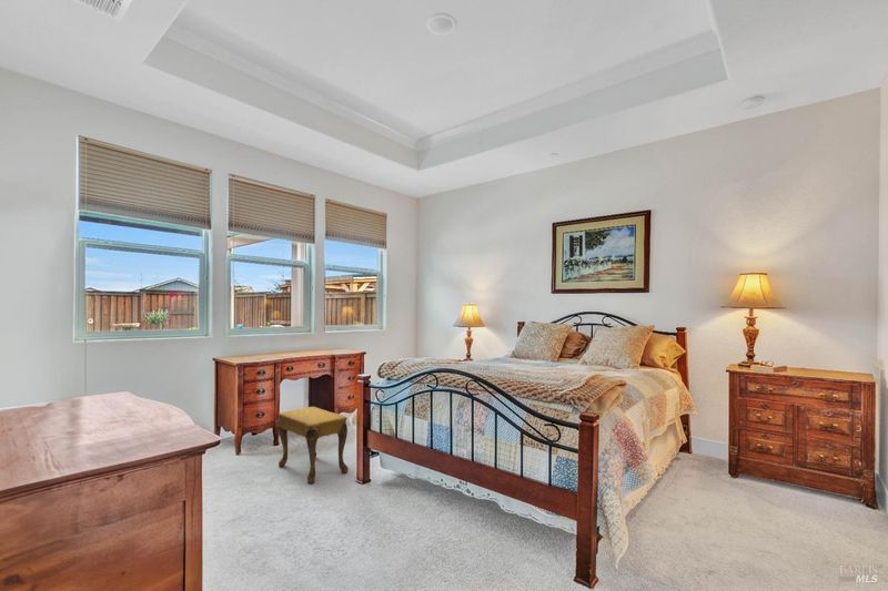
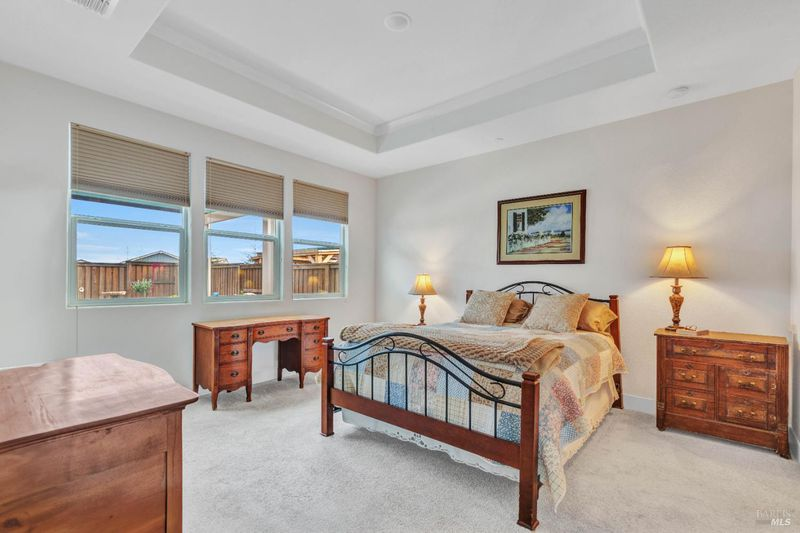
- footstool (312, 440)
